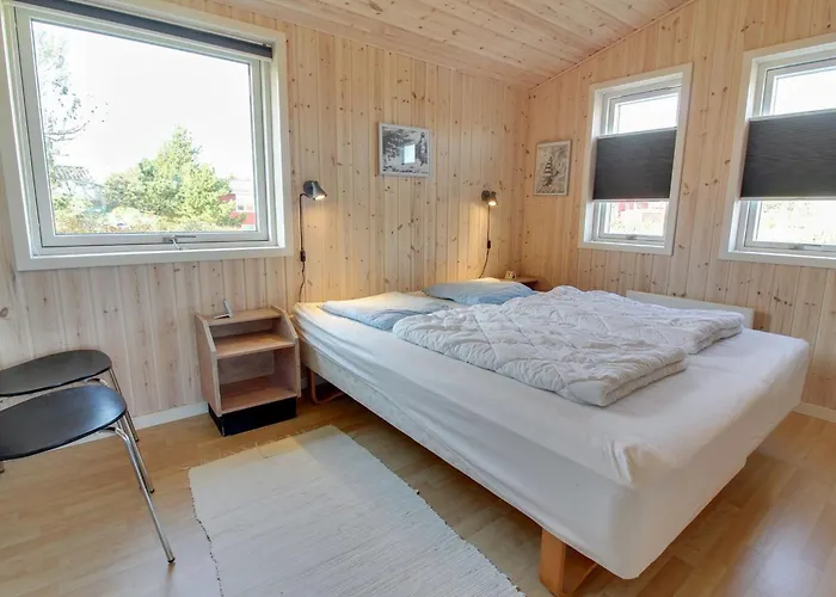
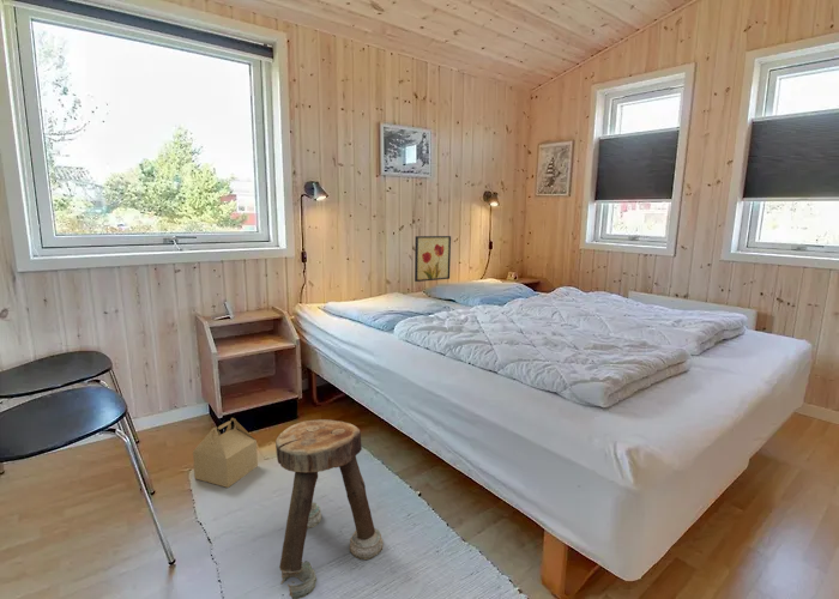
+ cardboard box (225, 447)
+ stool (314, 486)
+ wall art (431, 258)
